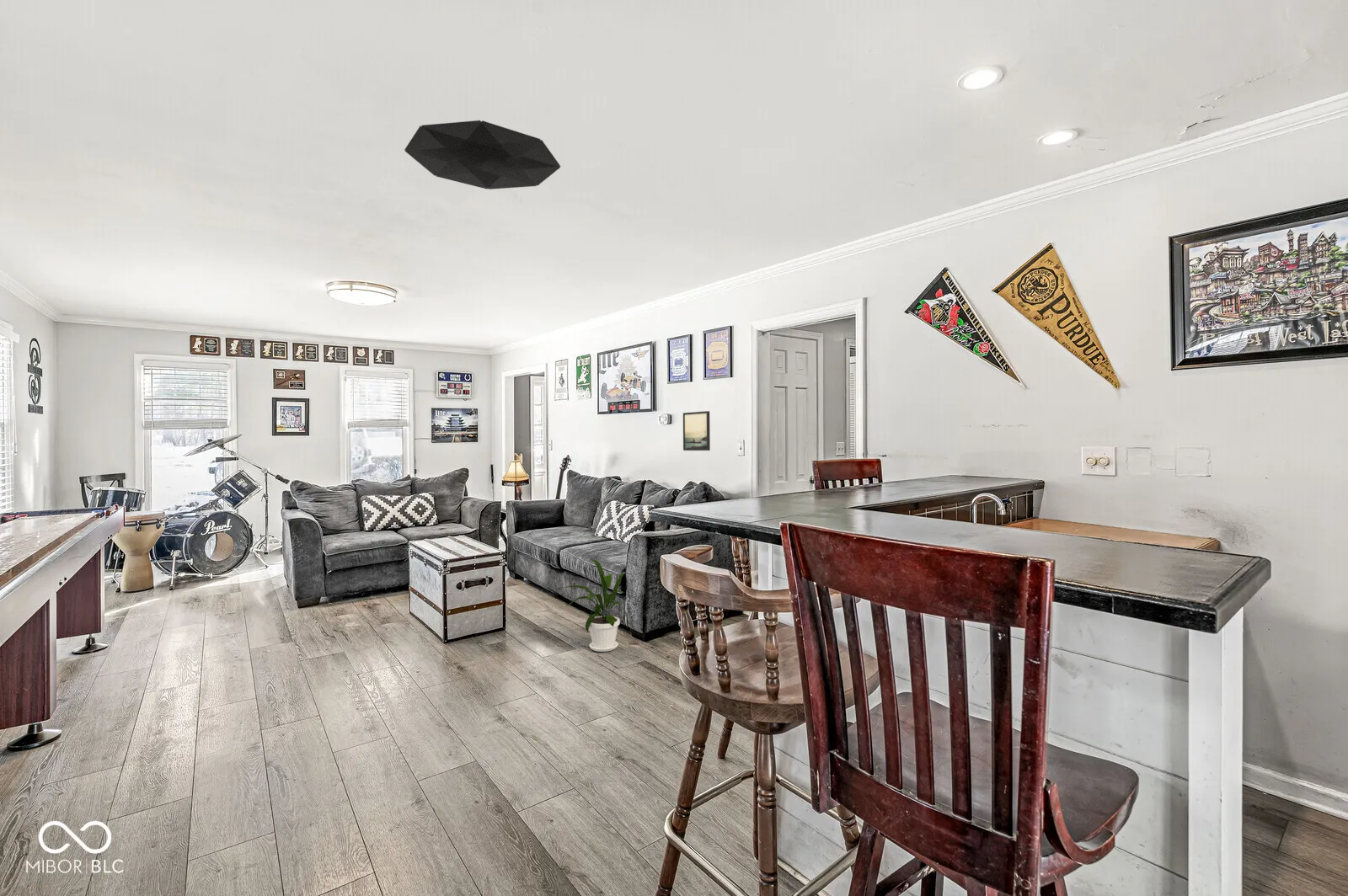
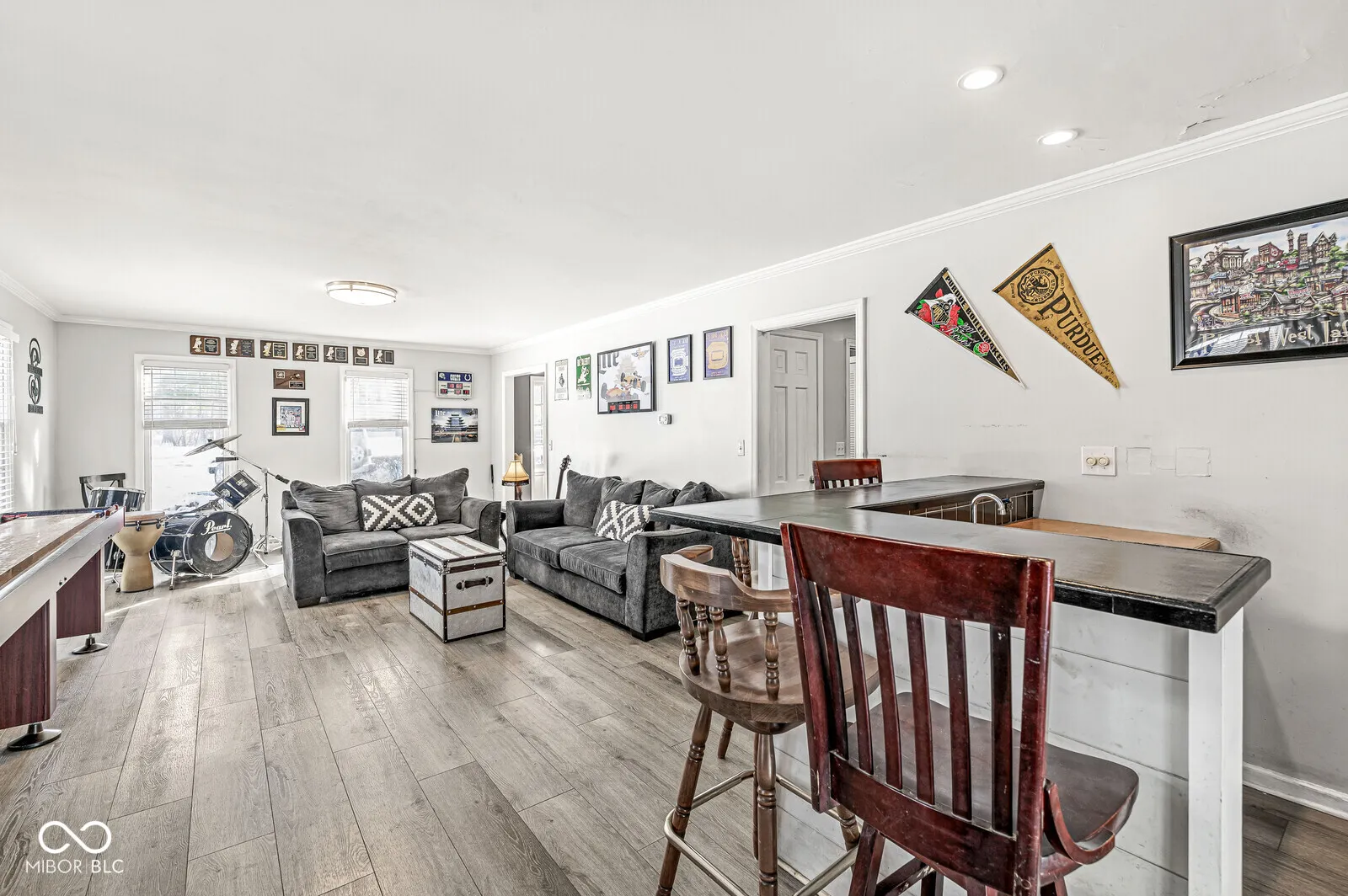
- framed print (696, 431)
- ceiling light (484, 158)
- house plant (601, 605)
